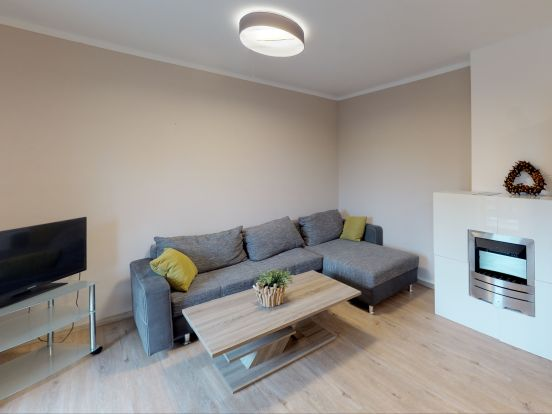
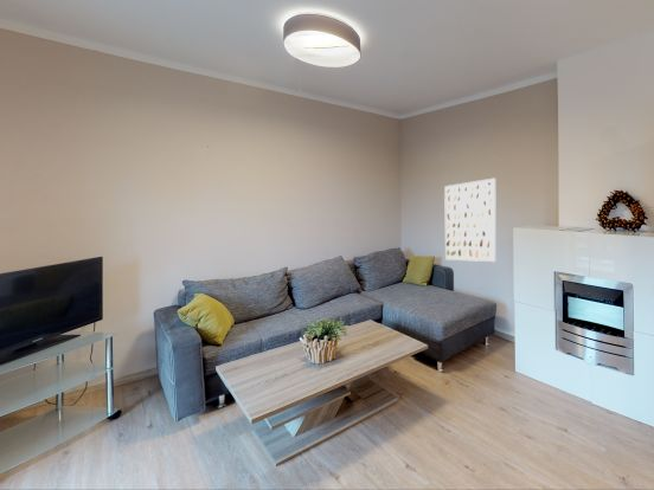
+ wall art (468, 221)
